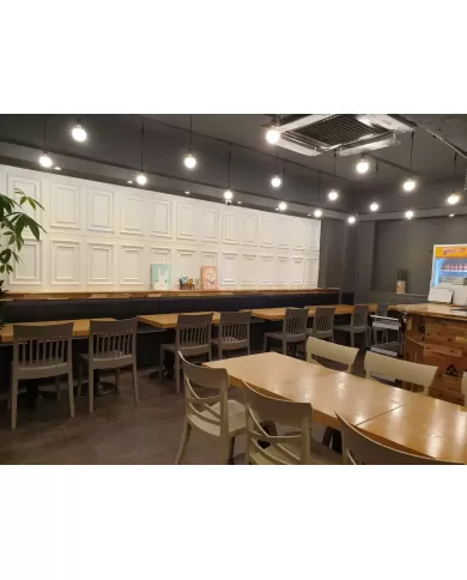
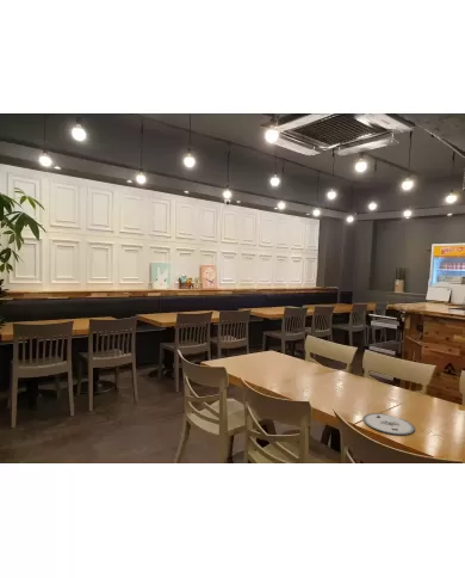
+ plate (388, 422)
